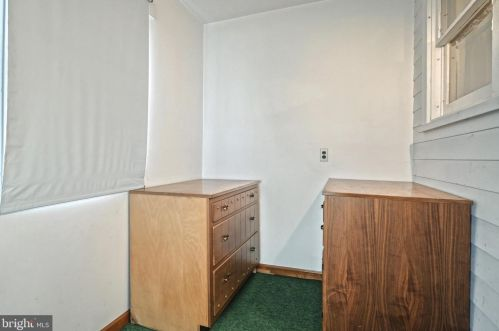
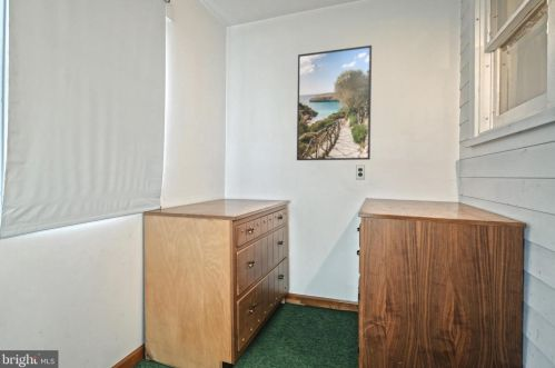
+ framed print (333, 105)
